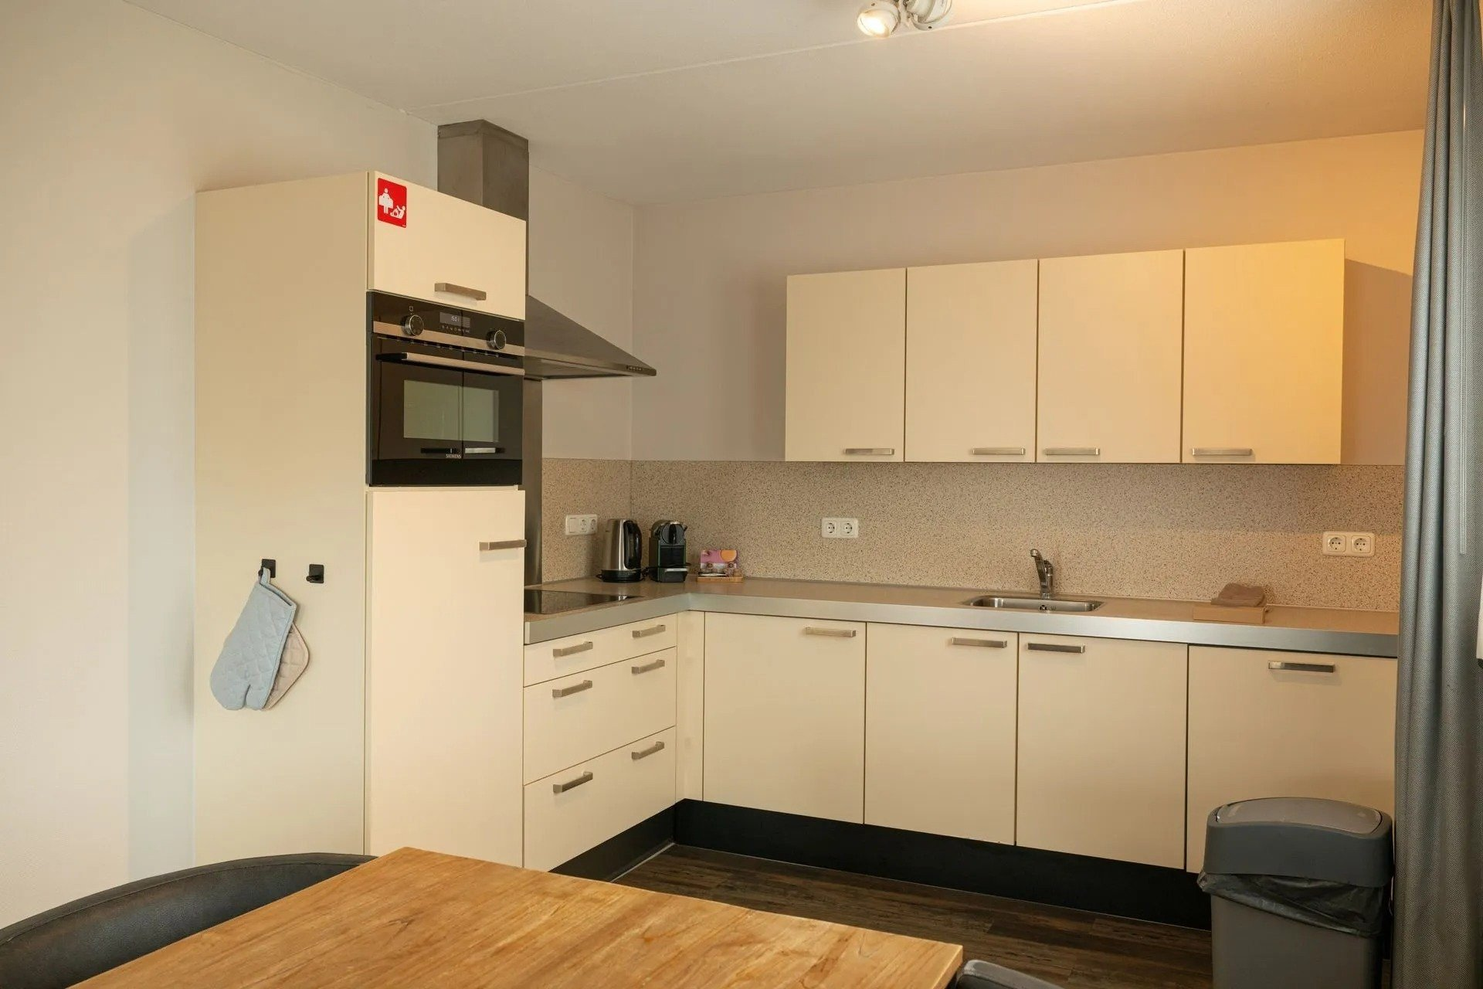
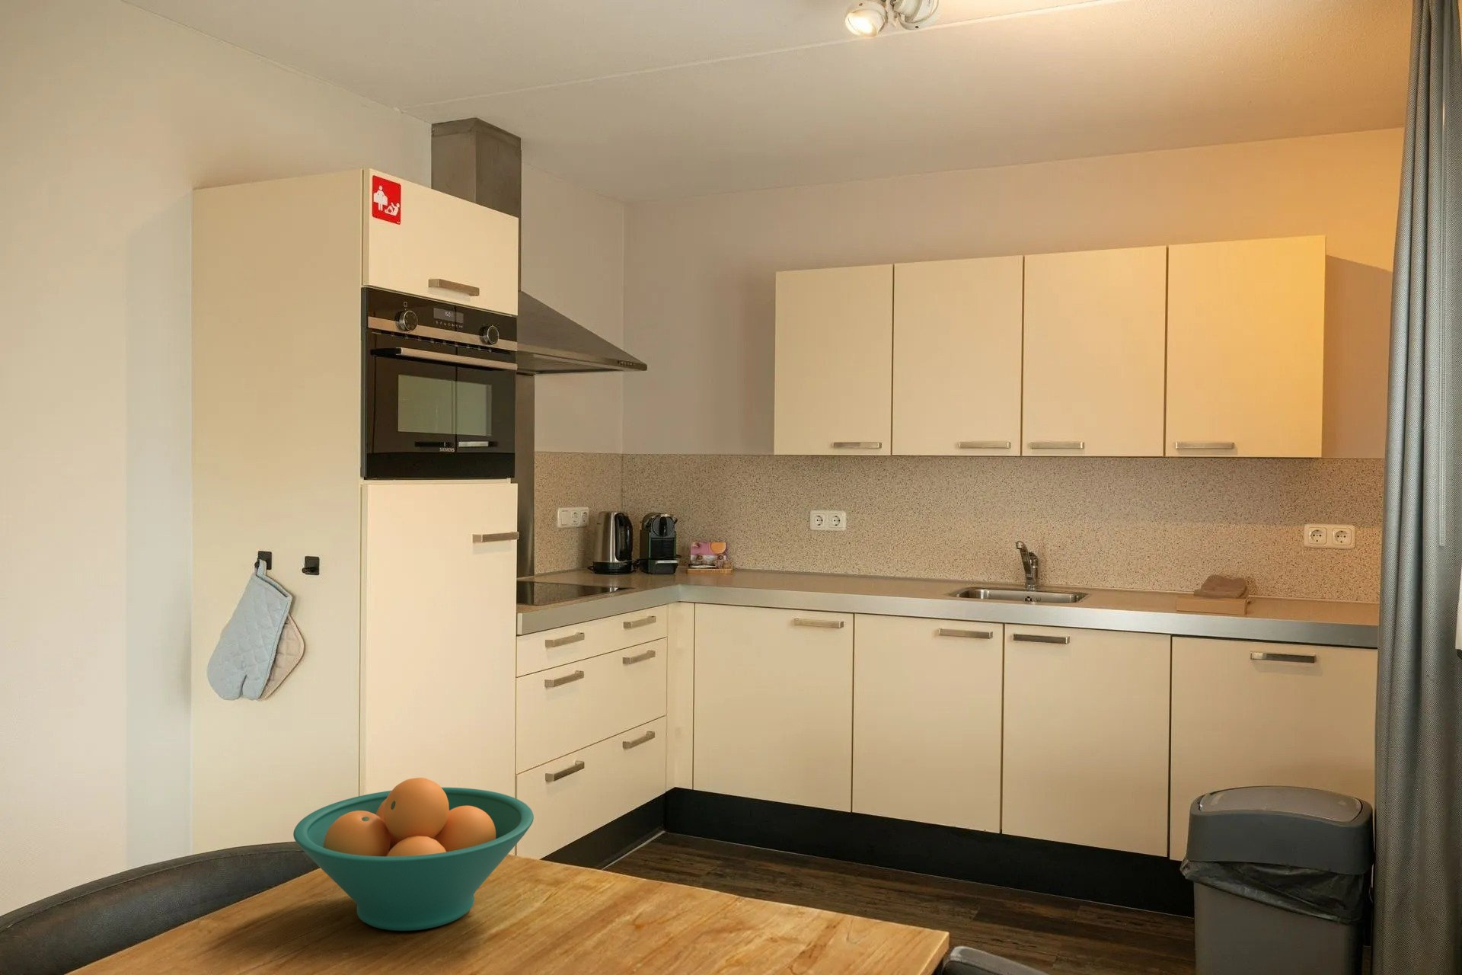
+ fruit bowl (417, 844)
